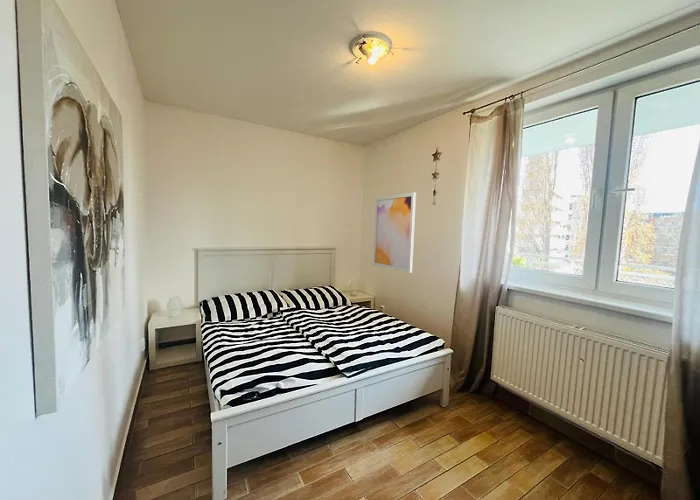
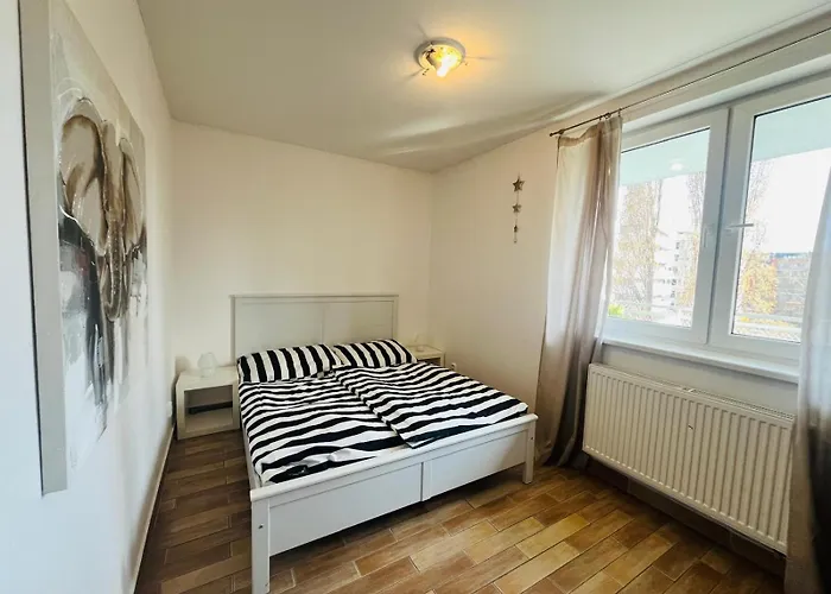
- wall art (392, 232)
